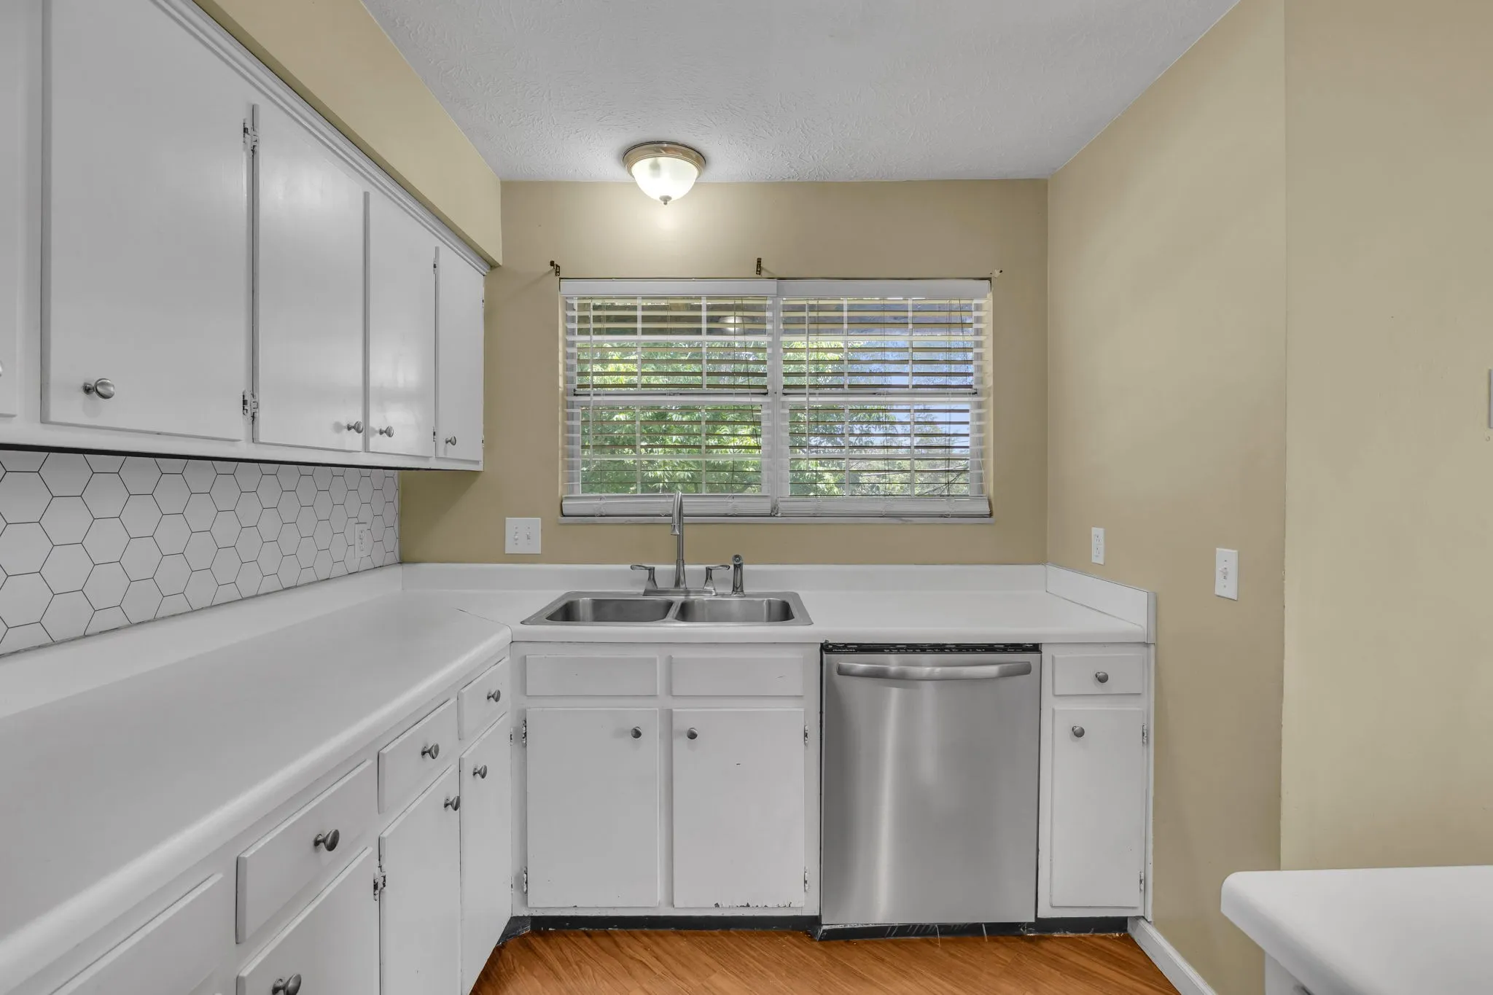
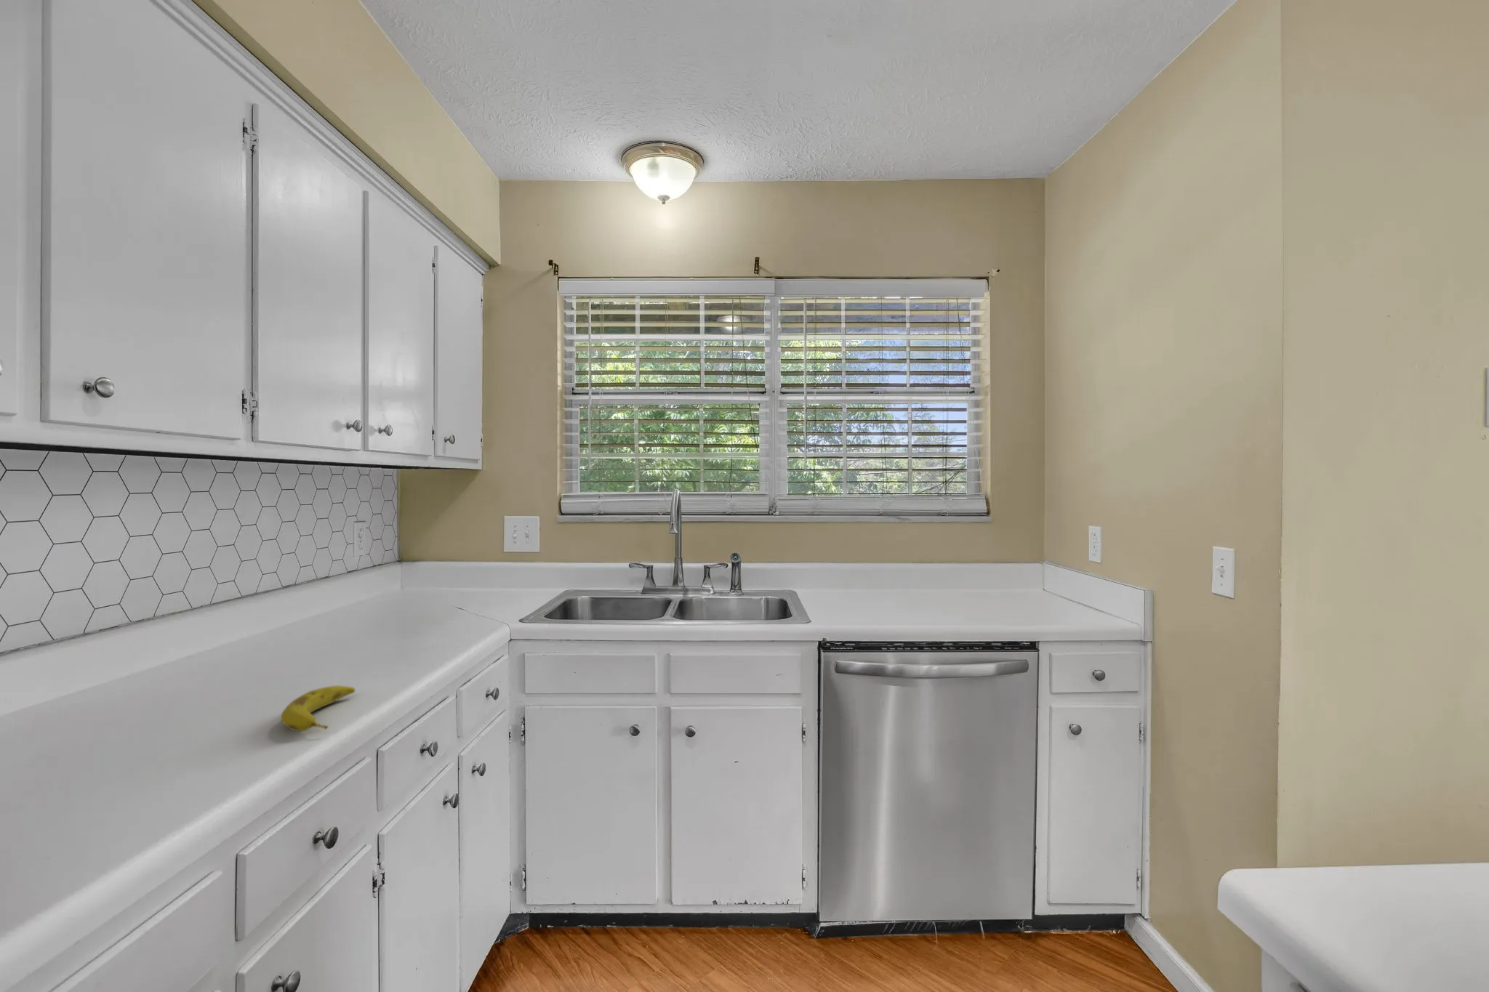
+ fruit (323, 704)
